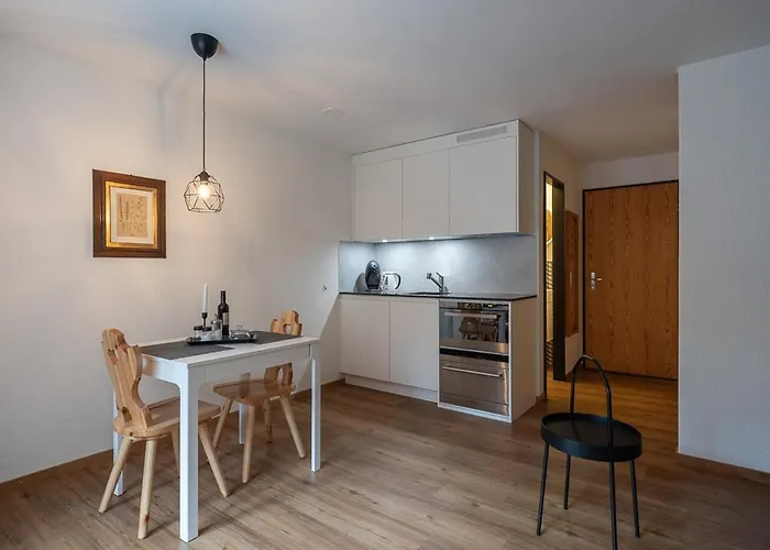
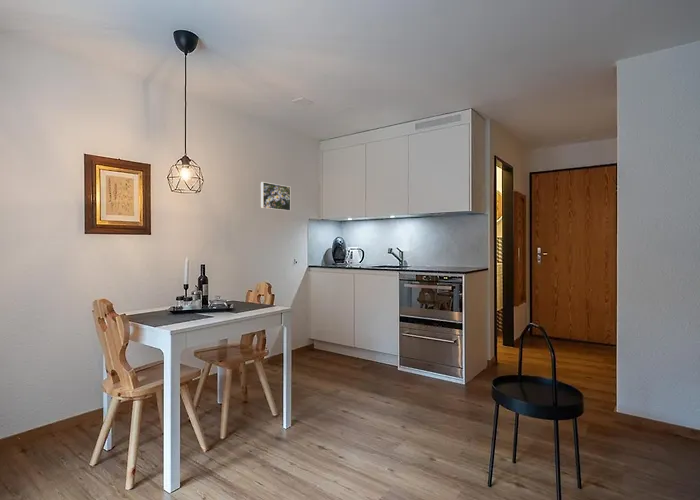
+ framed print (276, 197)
